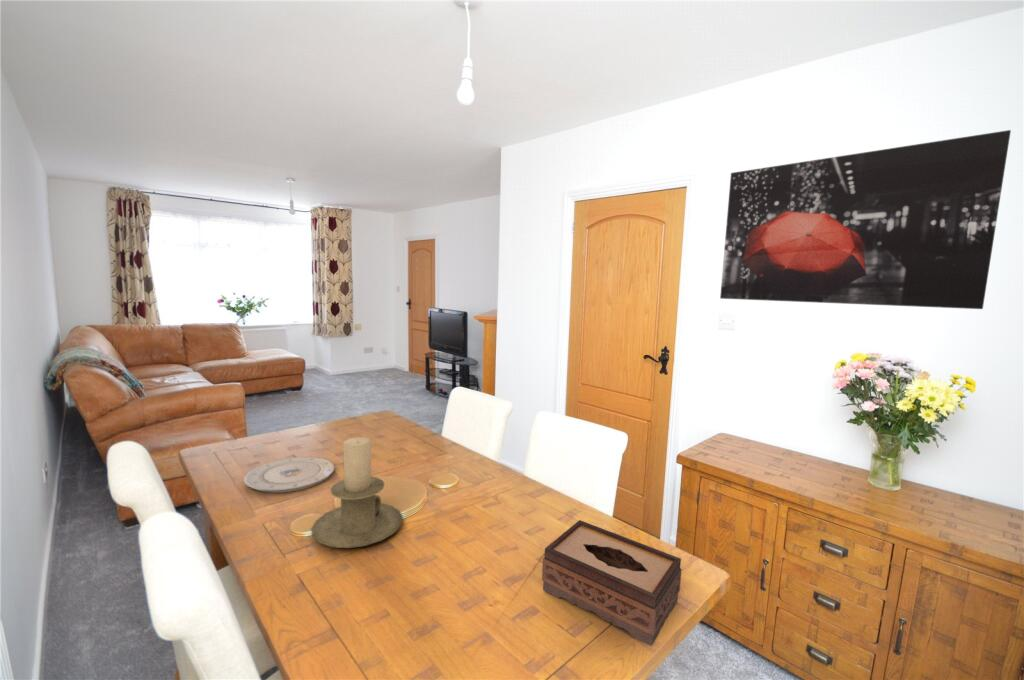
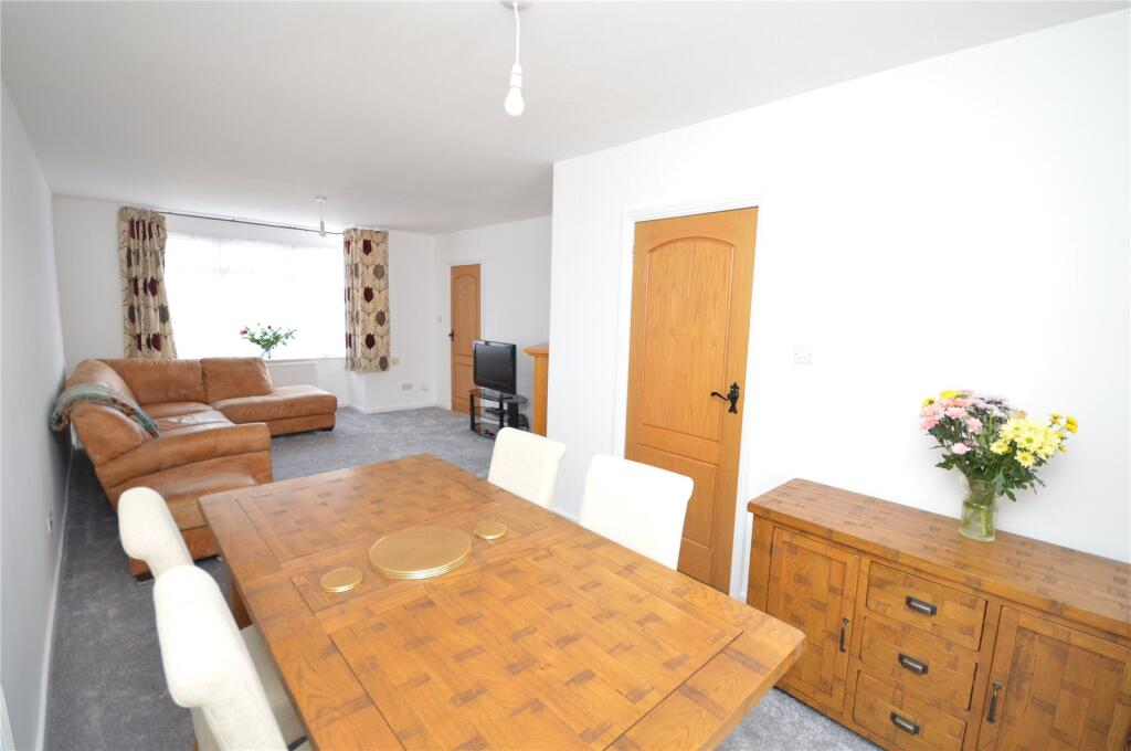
- candle holder (357, 484)
- tissue box (610, 574)
- wall art (838, 230)
- plate (291, 474)
